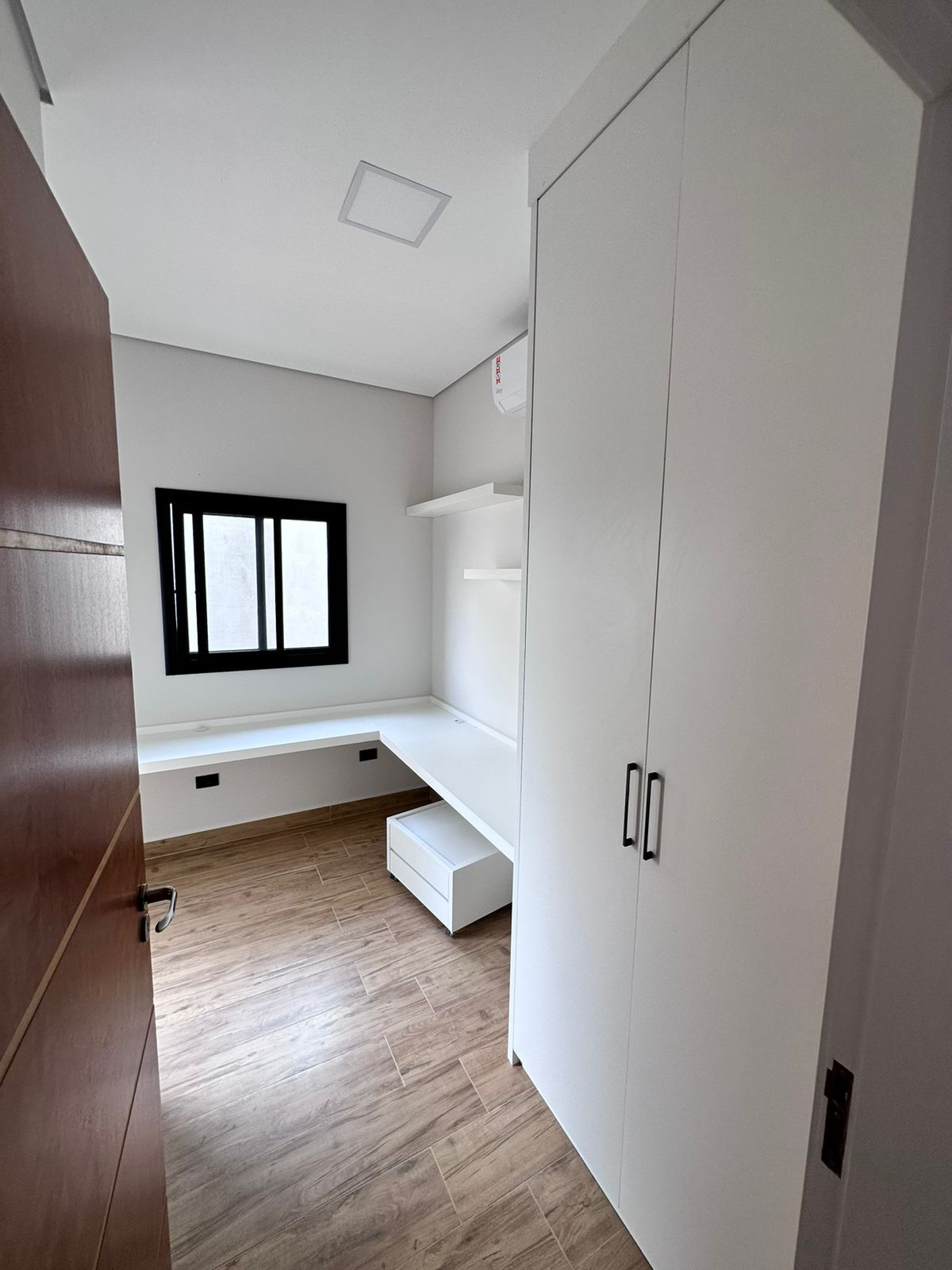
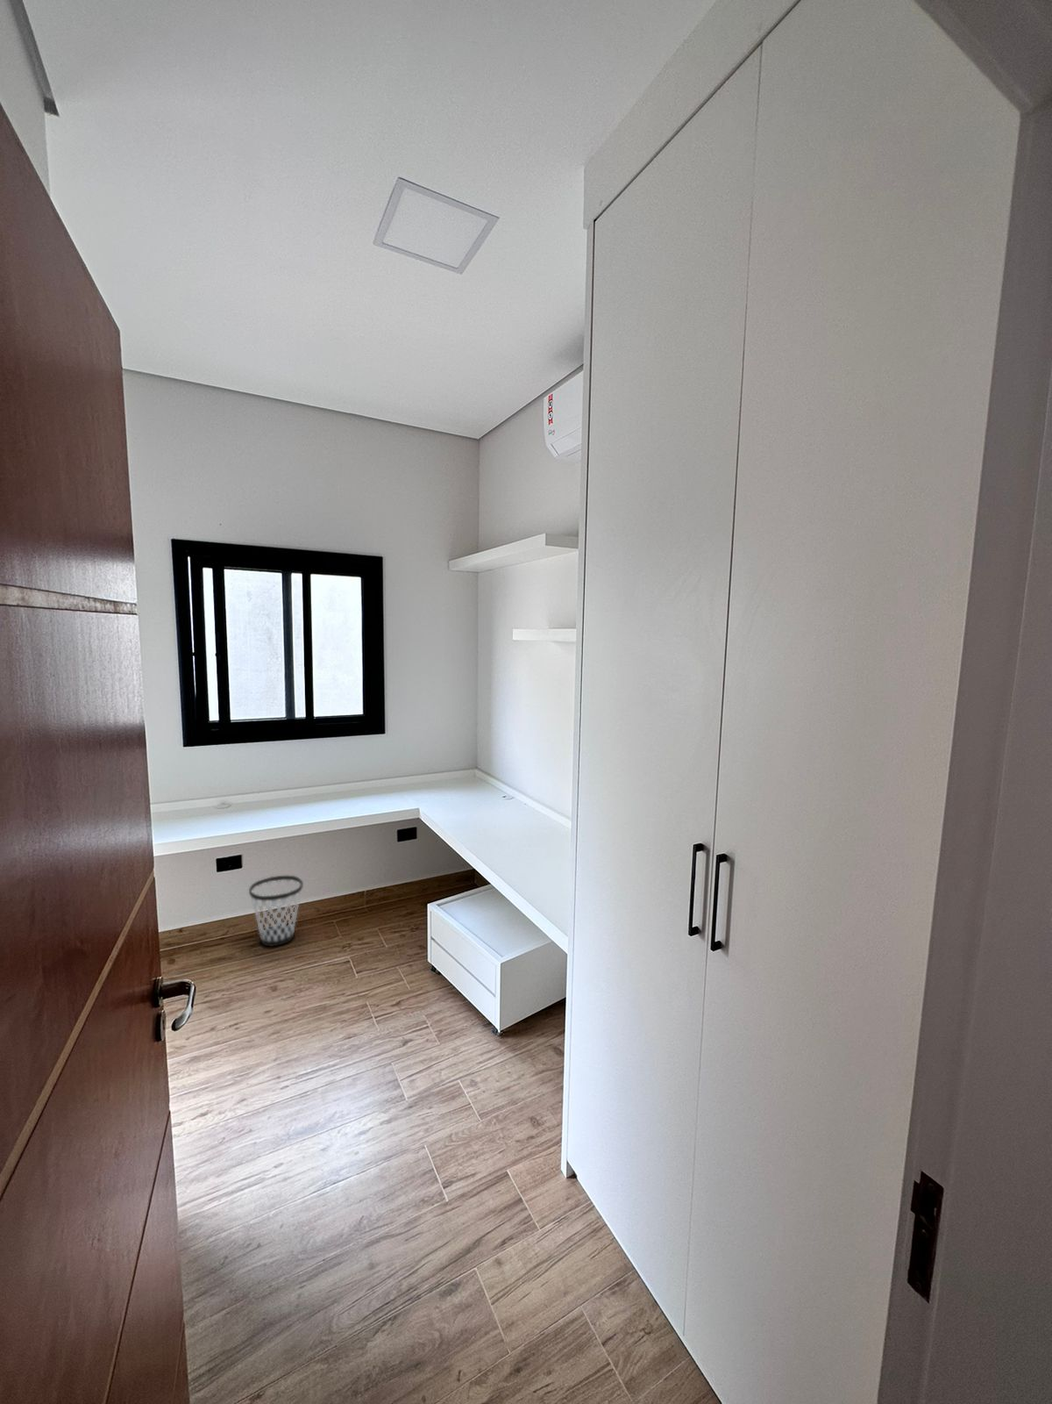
+ wastebasket (277, 912)
